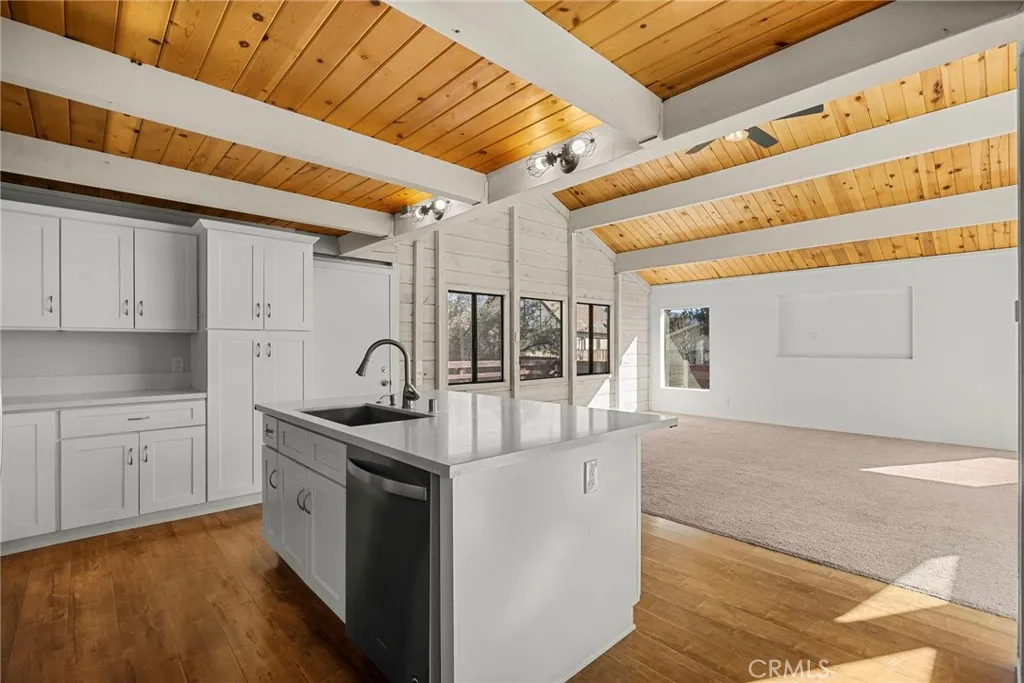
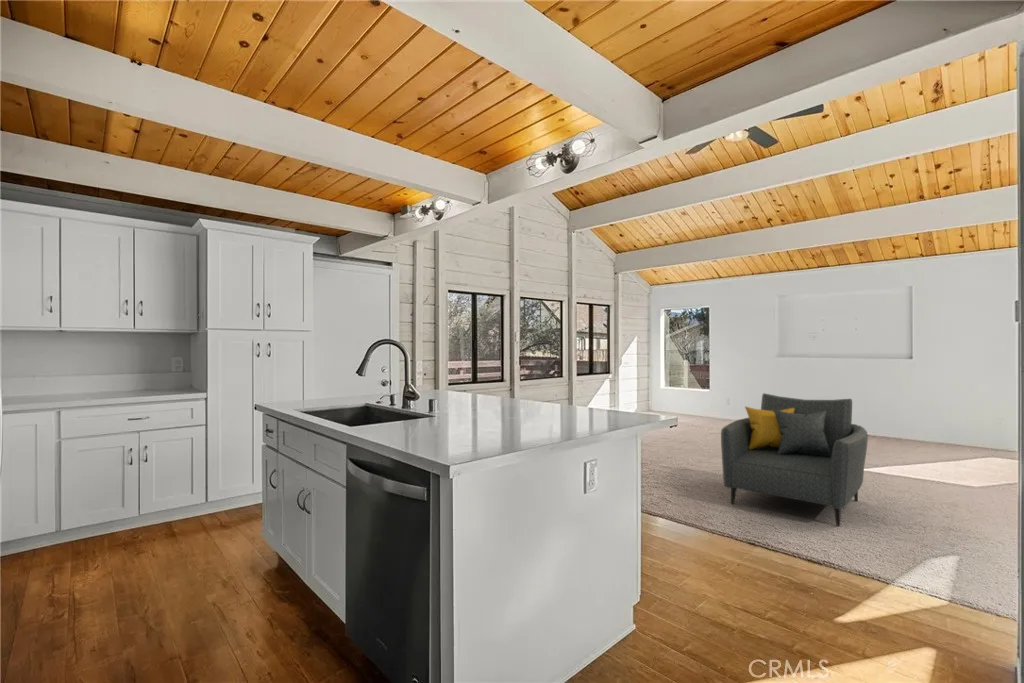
+ armchair (794, 450)
